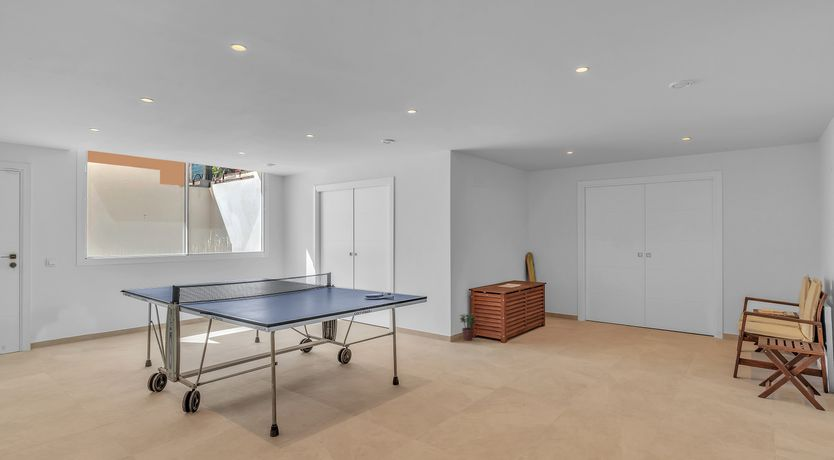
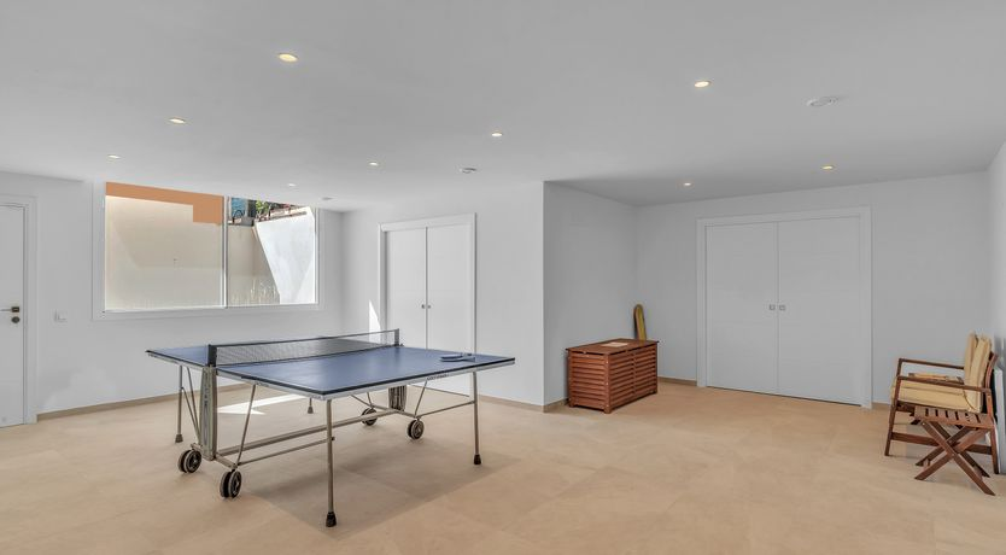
- potted plant (467, 326)
